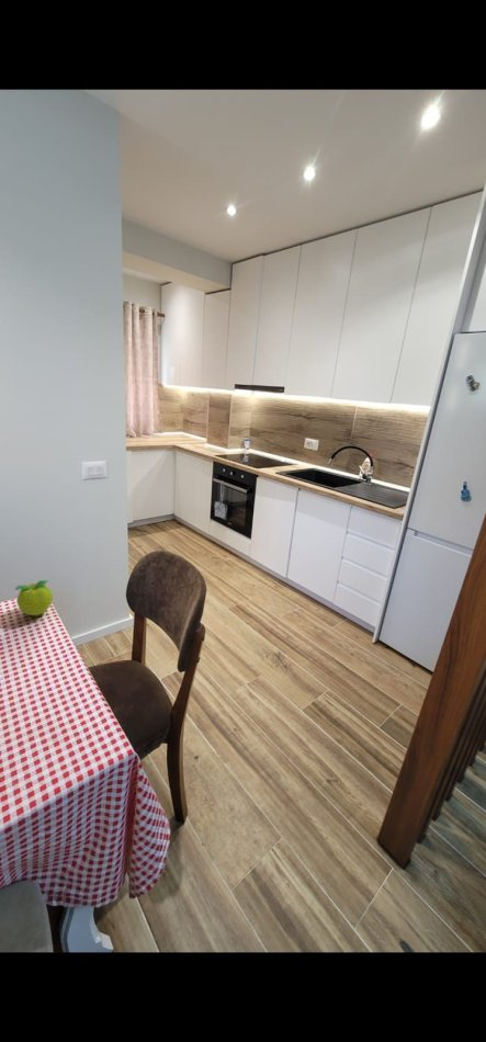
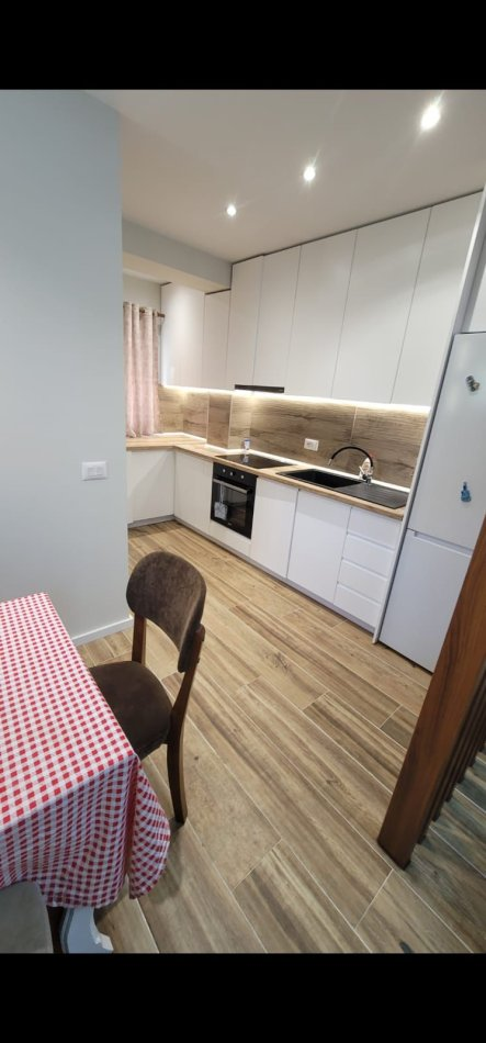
- fruit (34, 598)
